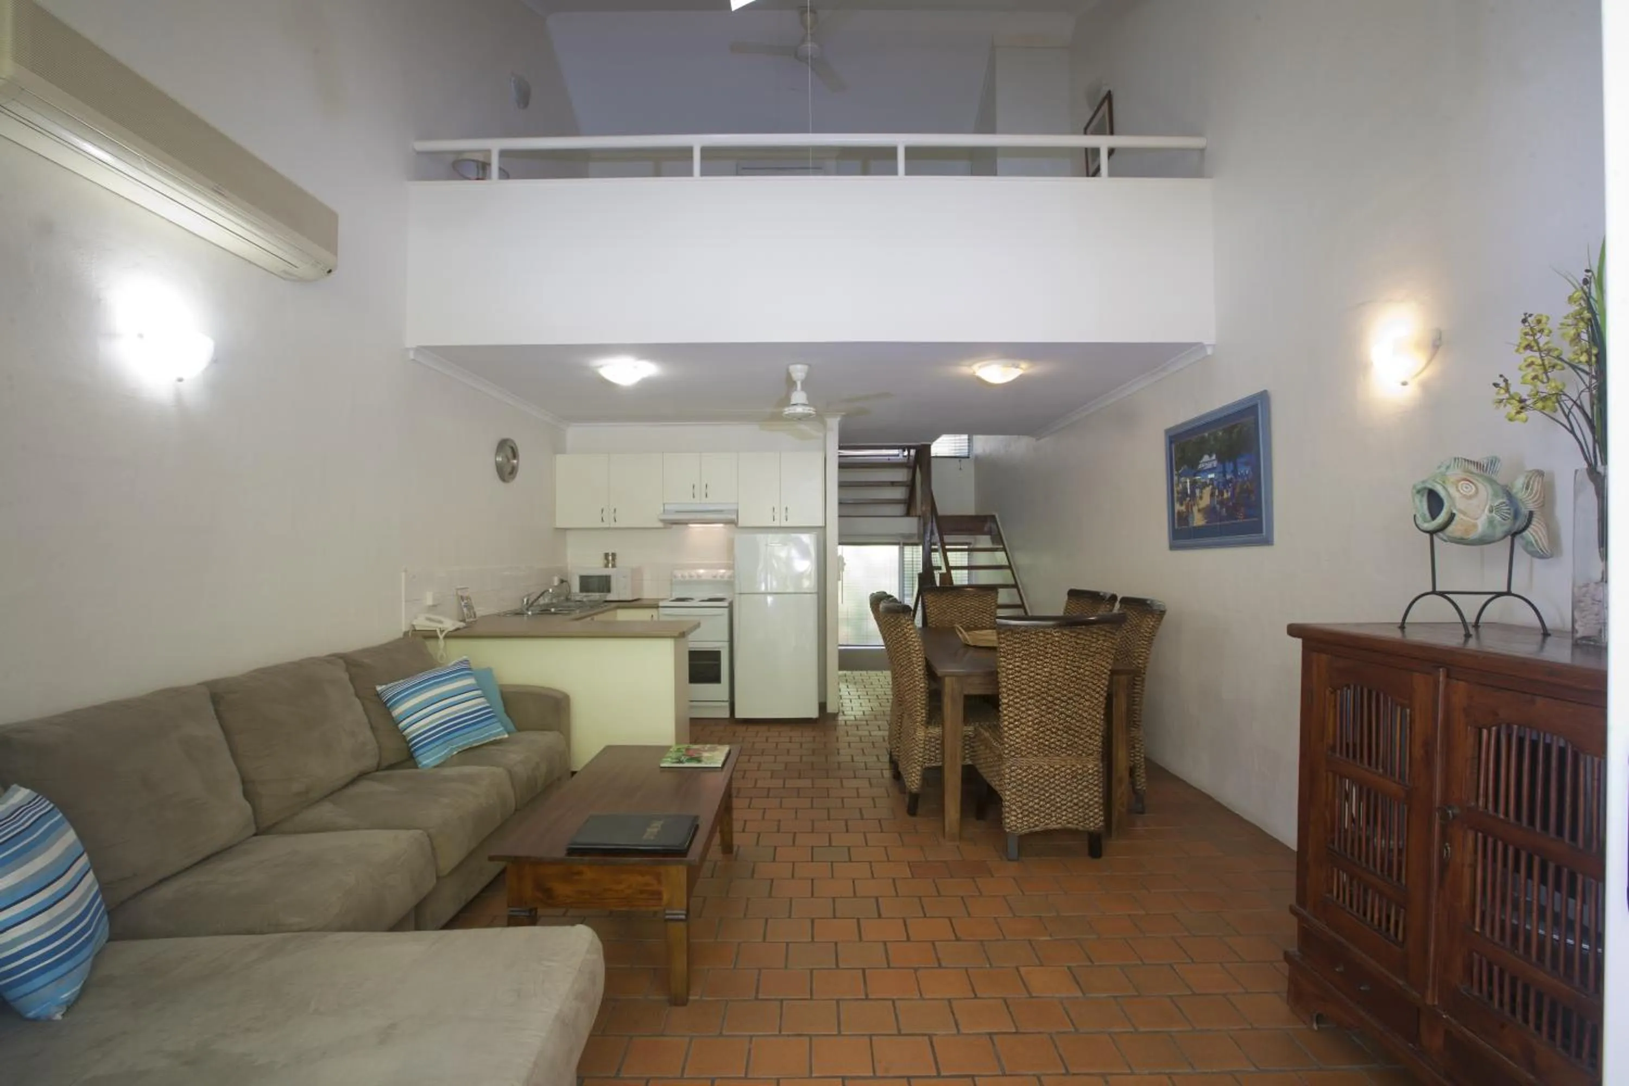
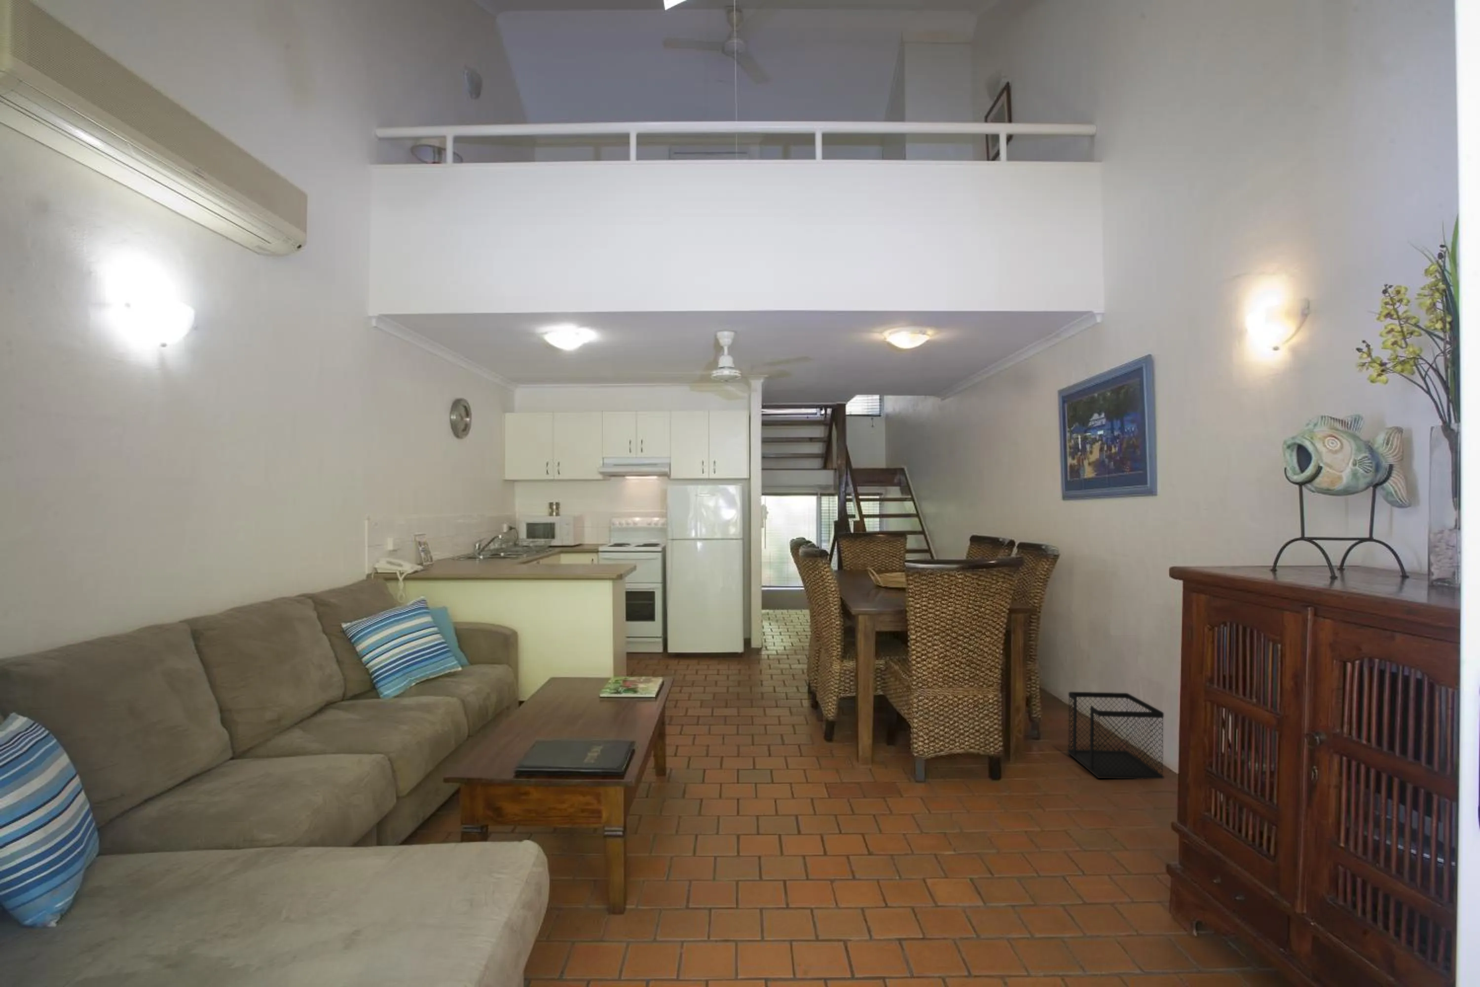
+ wastebasket (1113, 733)
